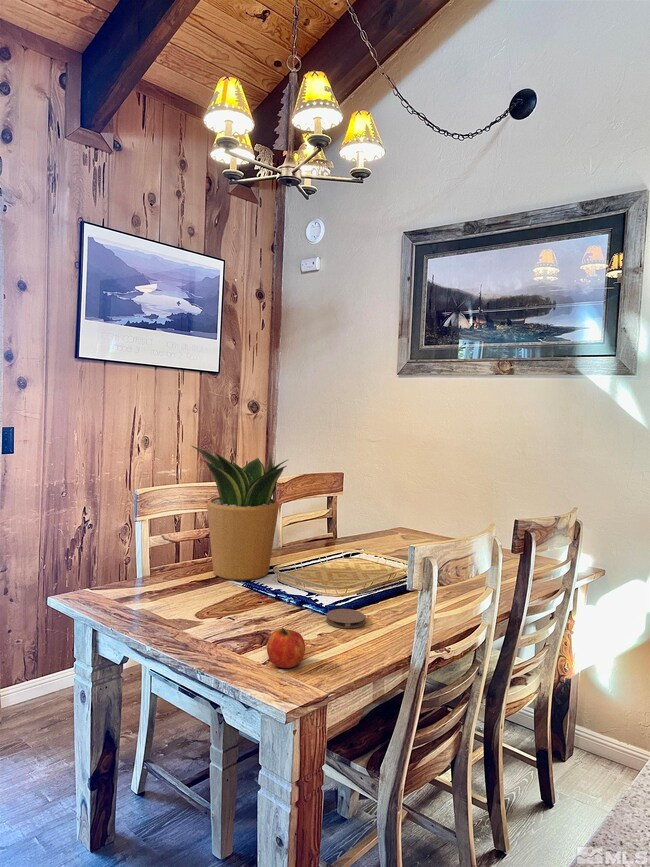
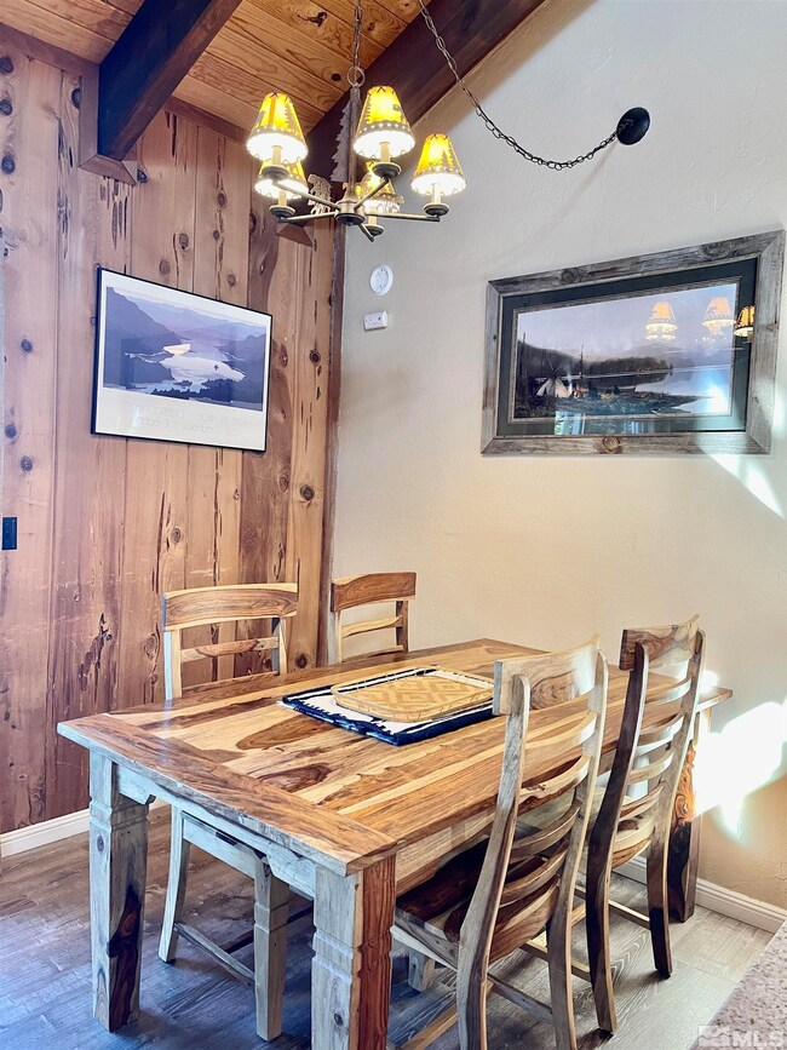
- fruit (286, 645)
- potted plant (240, 512)
- coaster (345, 618)
